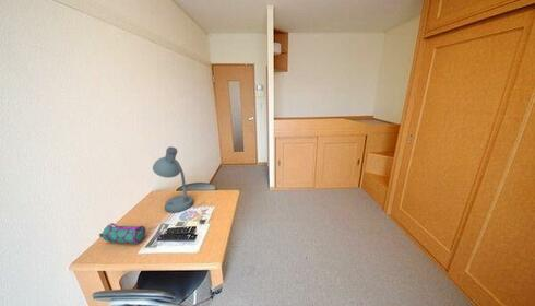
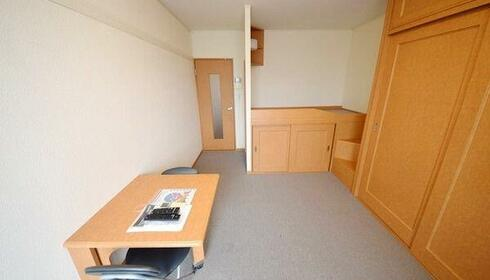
- pencil case (123, 233)
- desk lamp (182, 179)
